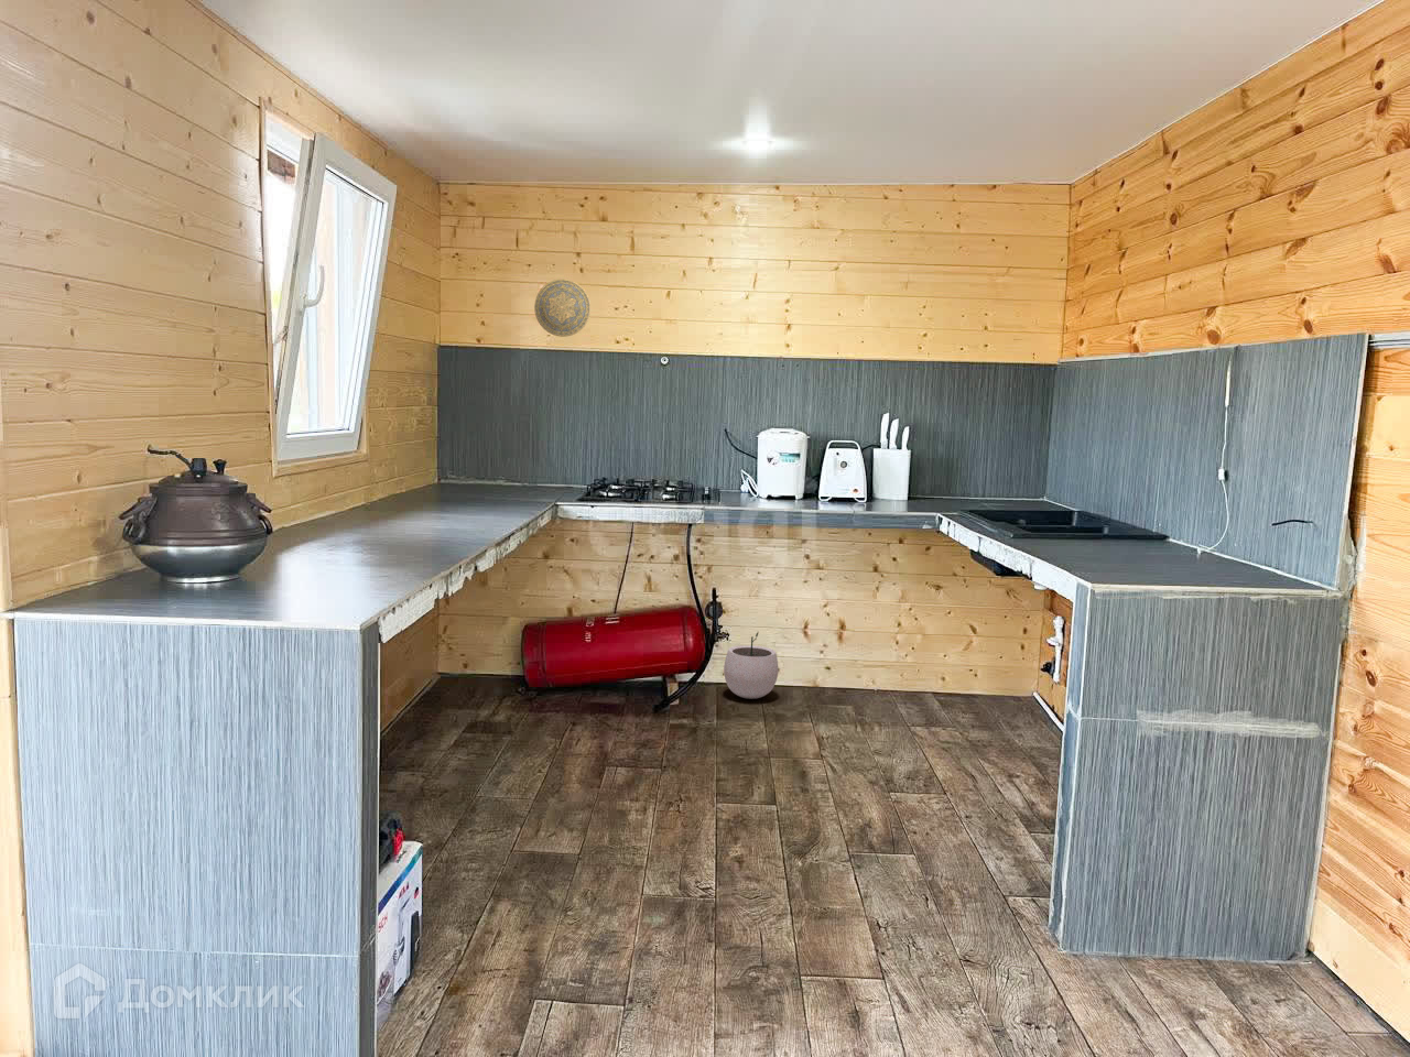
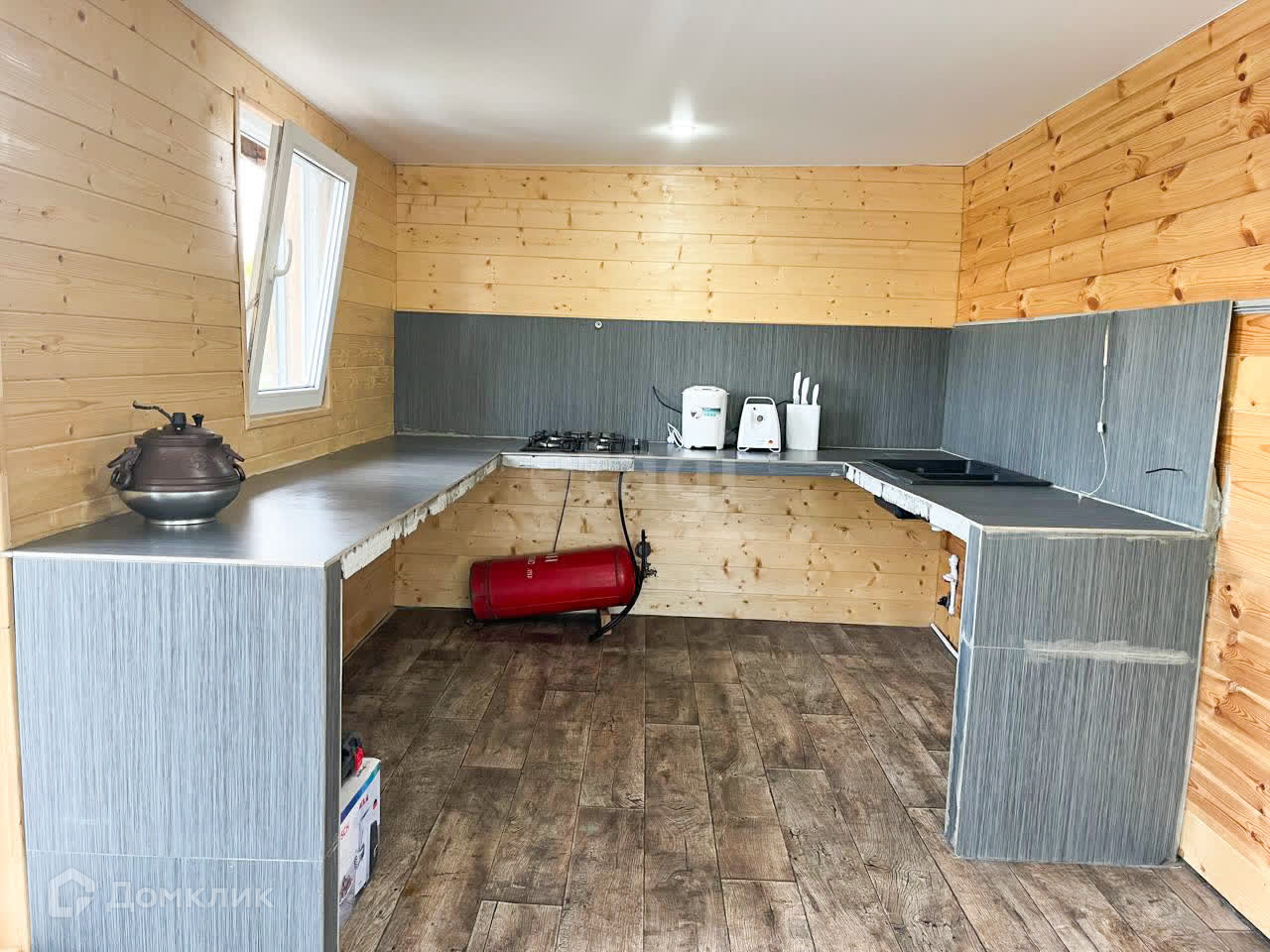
- plant pot (752, 663)
- decorative plate (562, 308)
